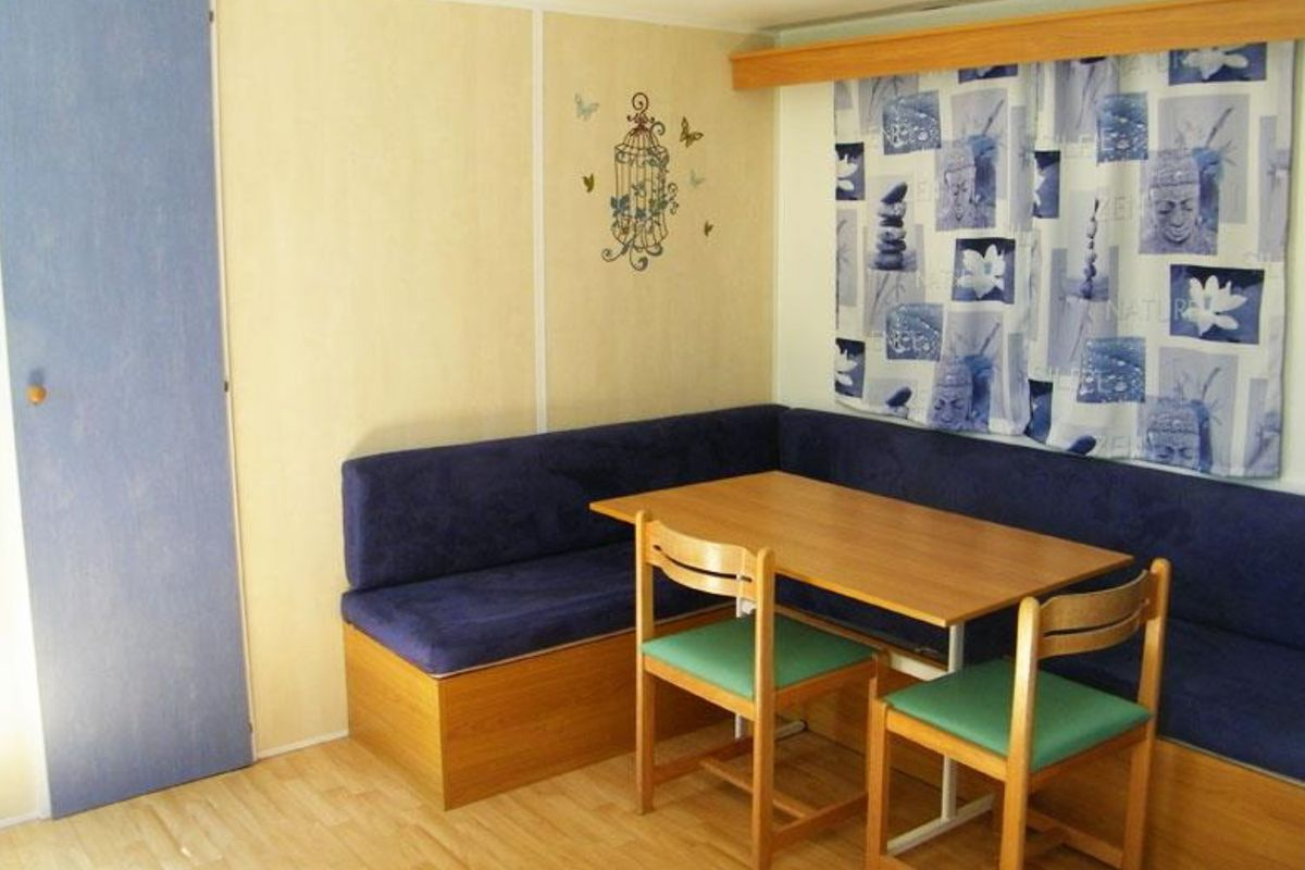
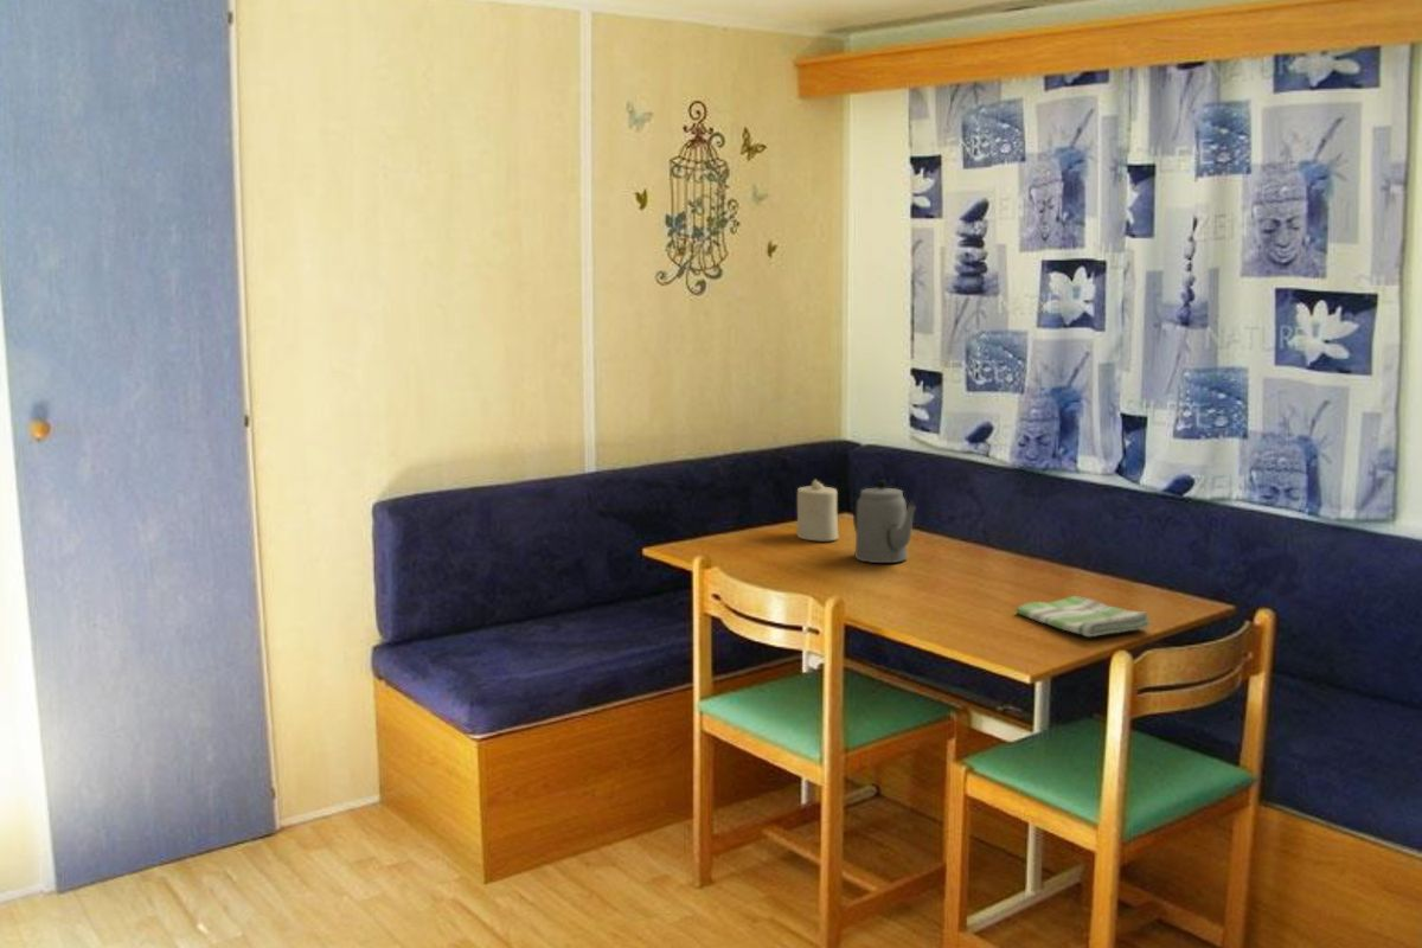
+ candle (818, 508)
+ teapot (883, 519)
+ dish towel (1081, 613)
